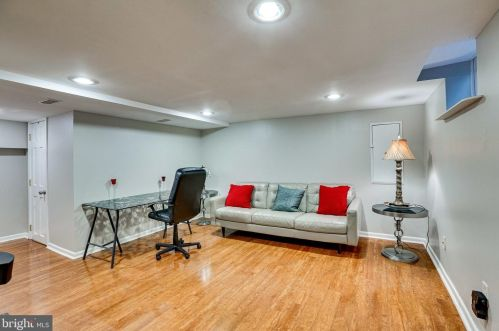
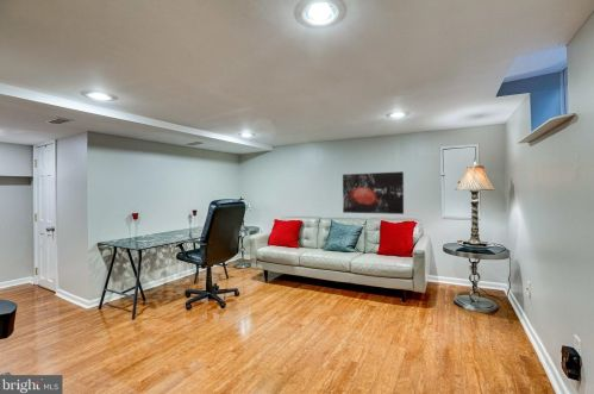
+ wall art (371, 193)
